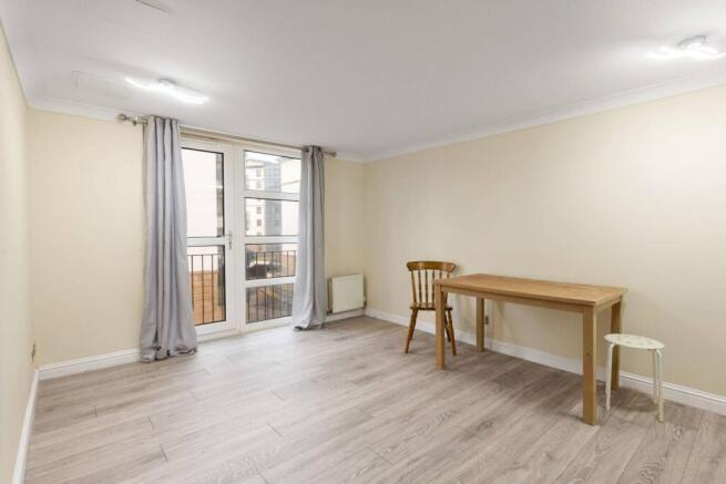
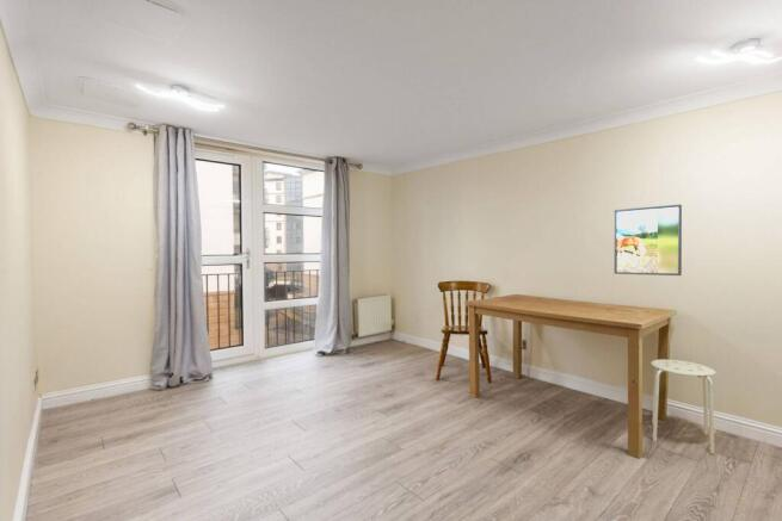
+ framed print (646, 241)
